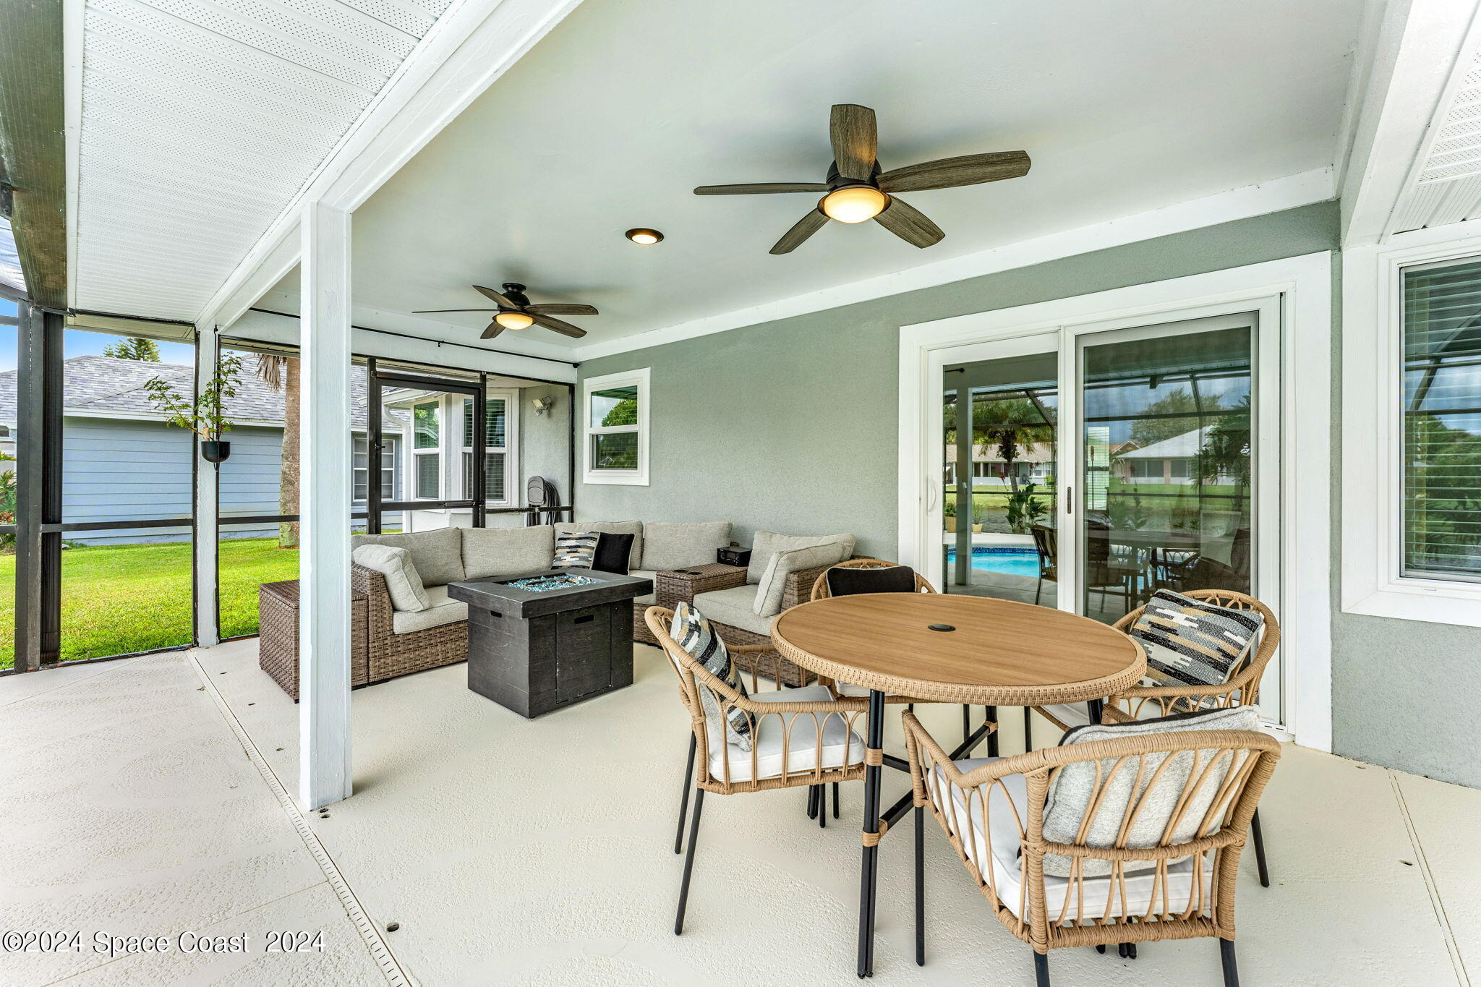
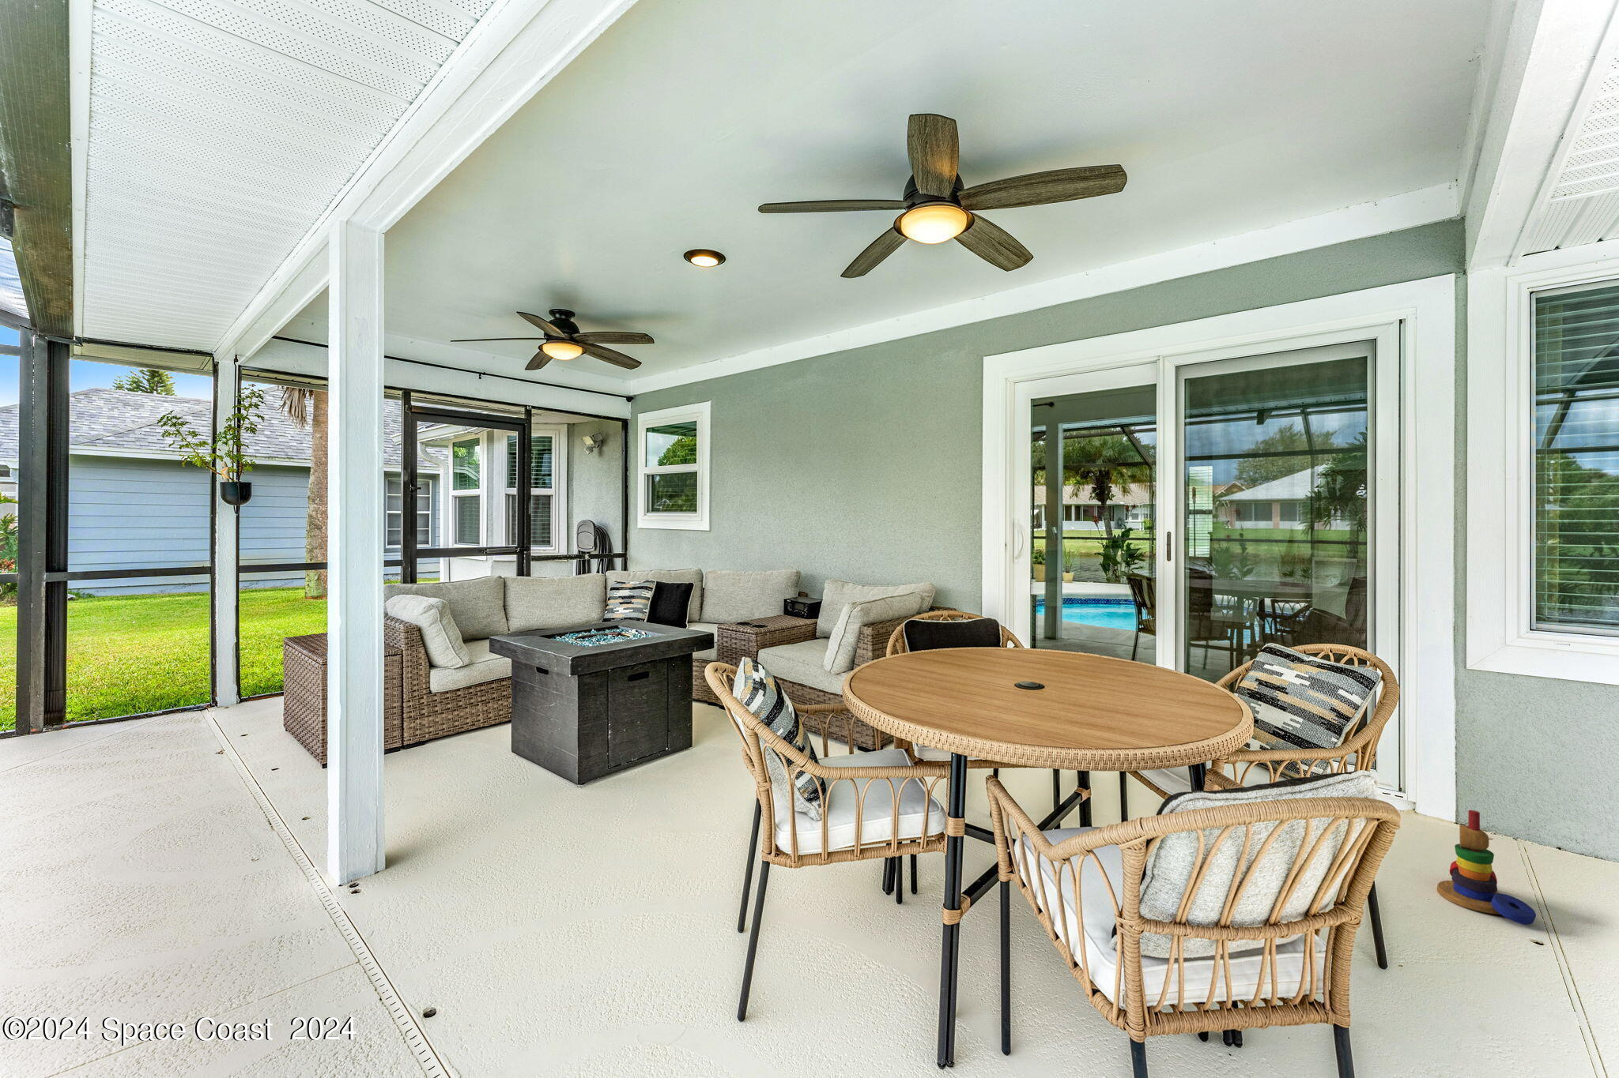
+ stacking toy (1483, 857)
